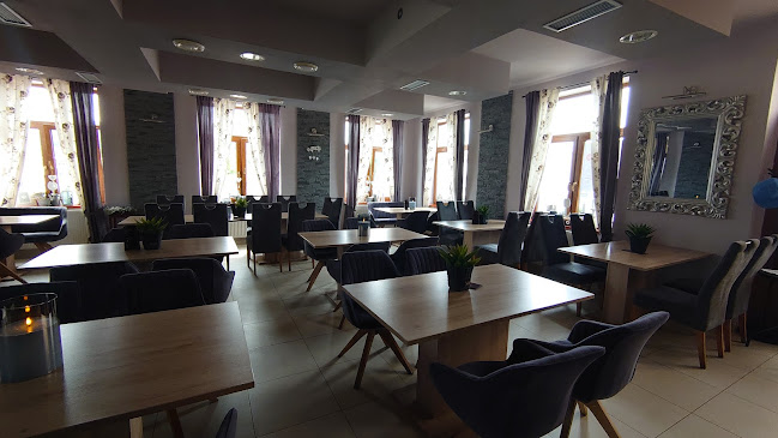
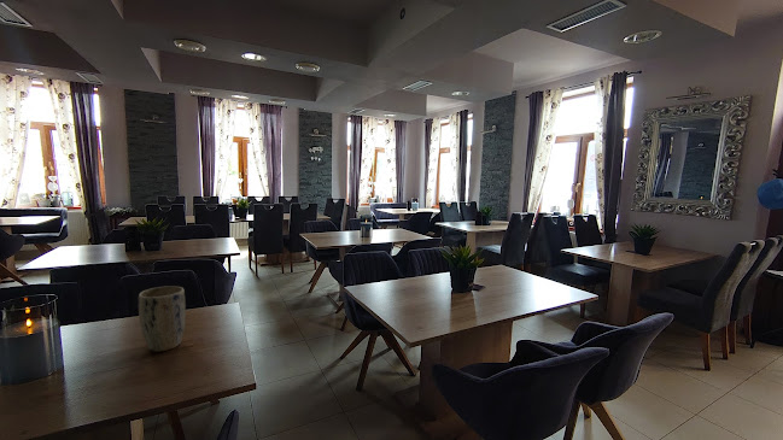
+ plant pot (163, 318)
